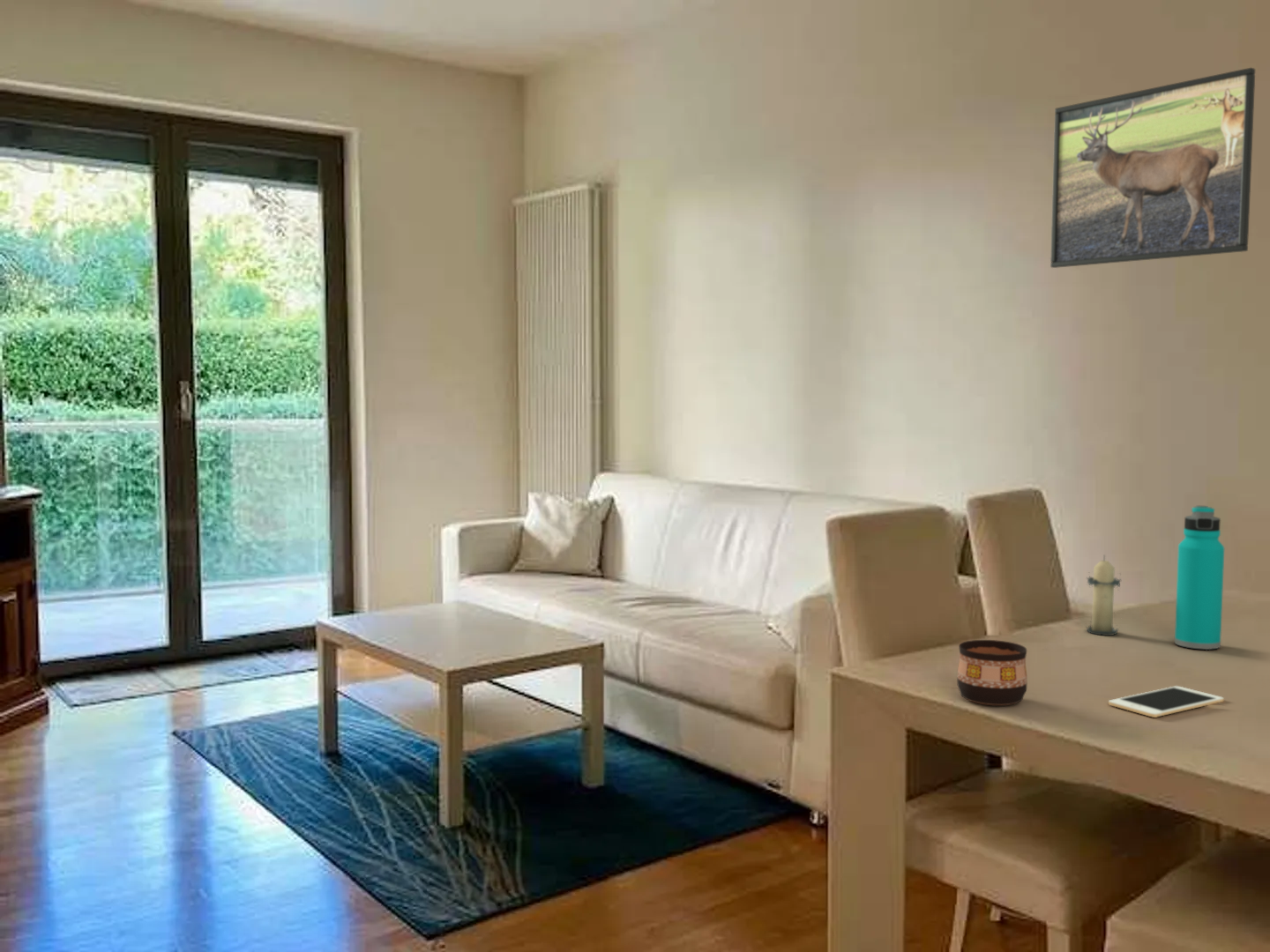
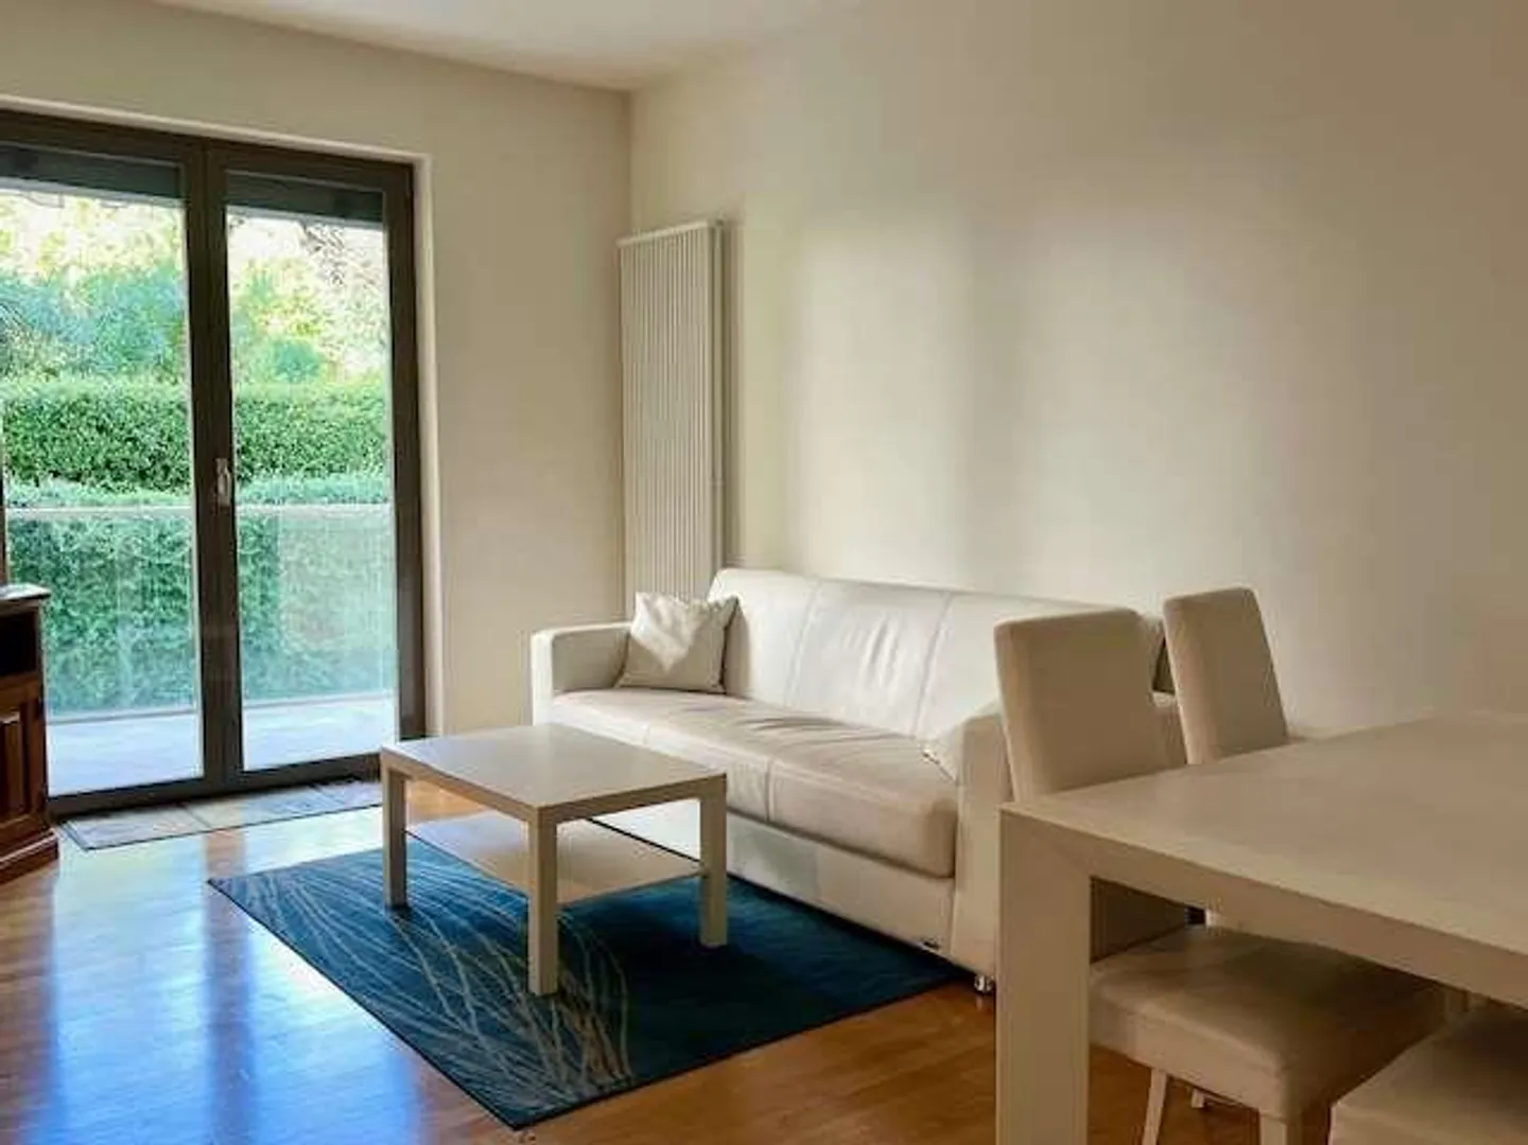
- cup (994, 672)
- water bottle (1199, 576)
- candle (1102, 594)
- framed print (1145, 175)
- cell phone (1166, 701)
